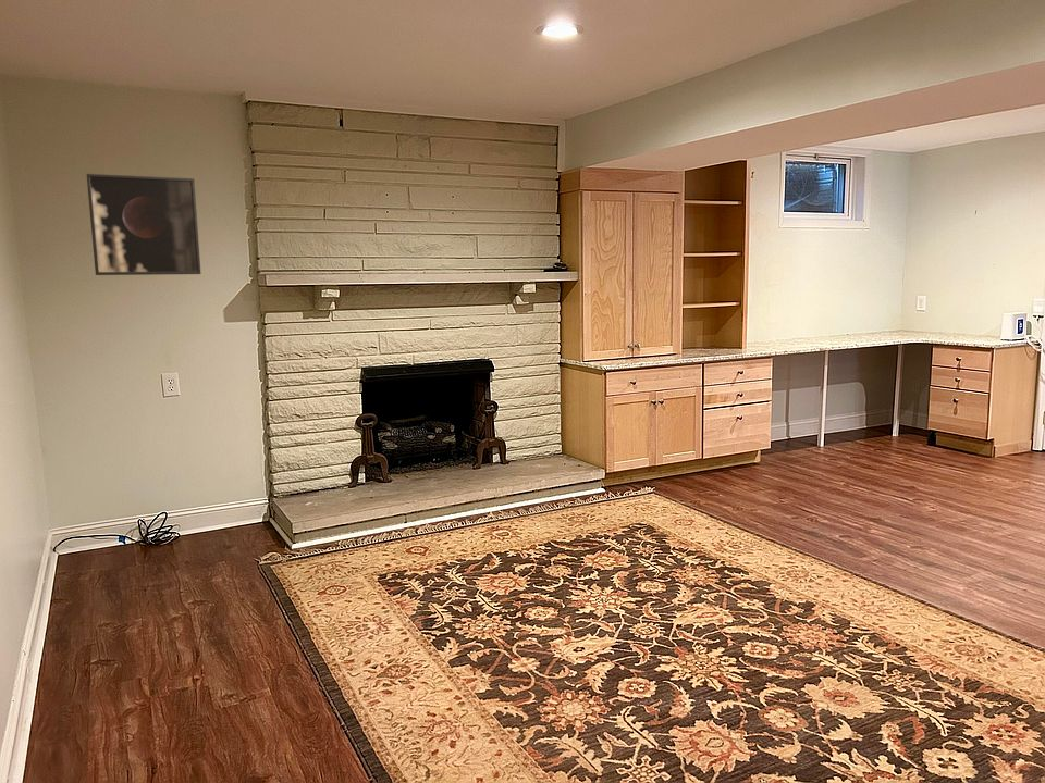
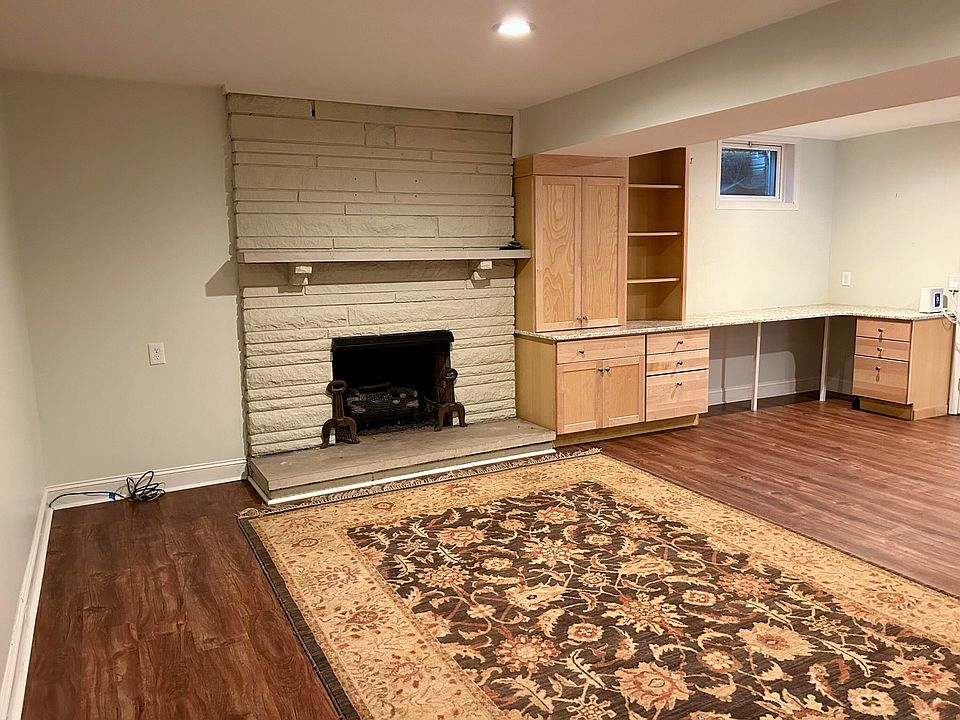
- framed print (145, 225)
